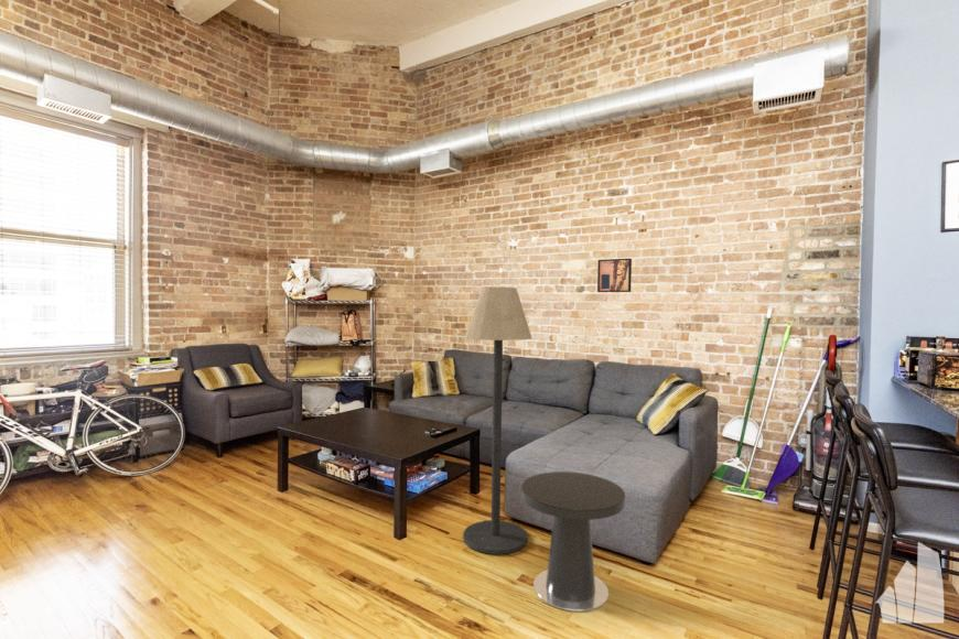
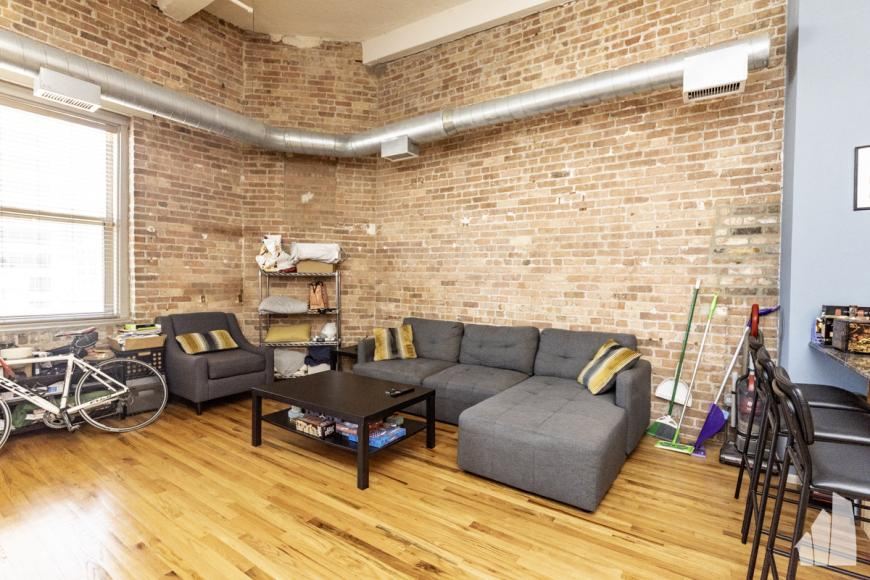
- floor lamp (497, 413)
- wall art (614, 275)
- side table (571, 538)
